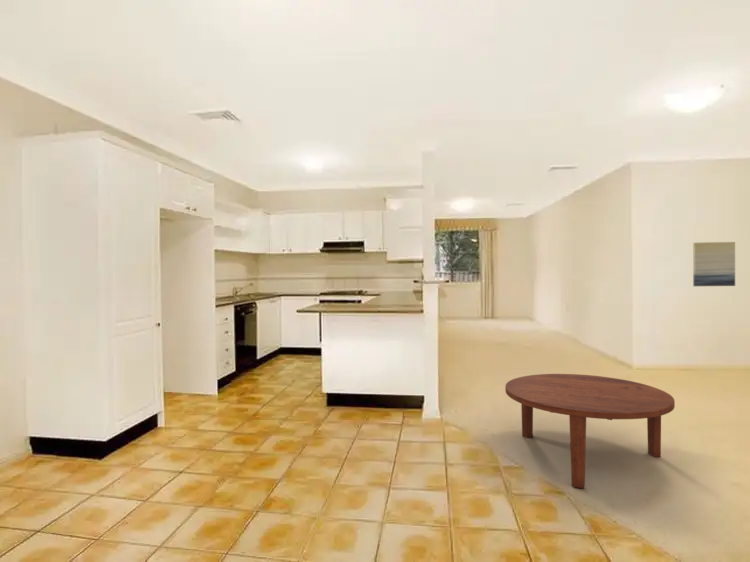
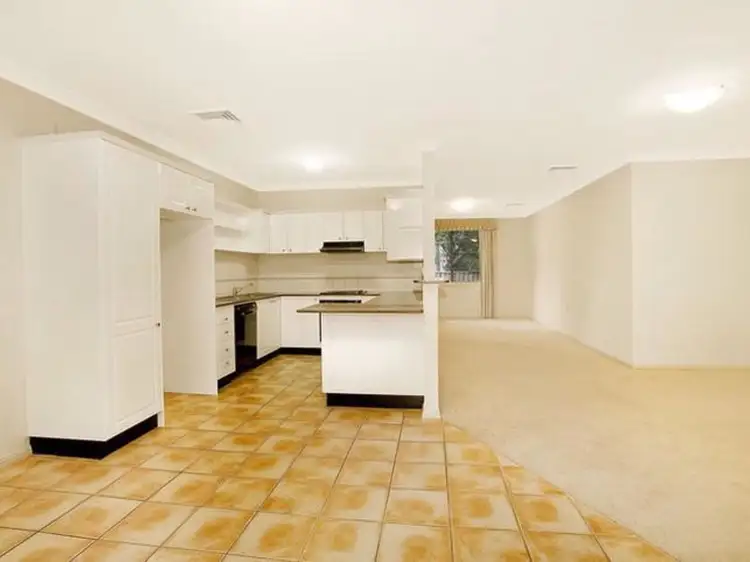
- coffee table (584, 423)
- wall art (714, 264)
